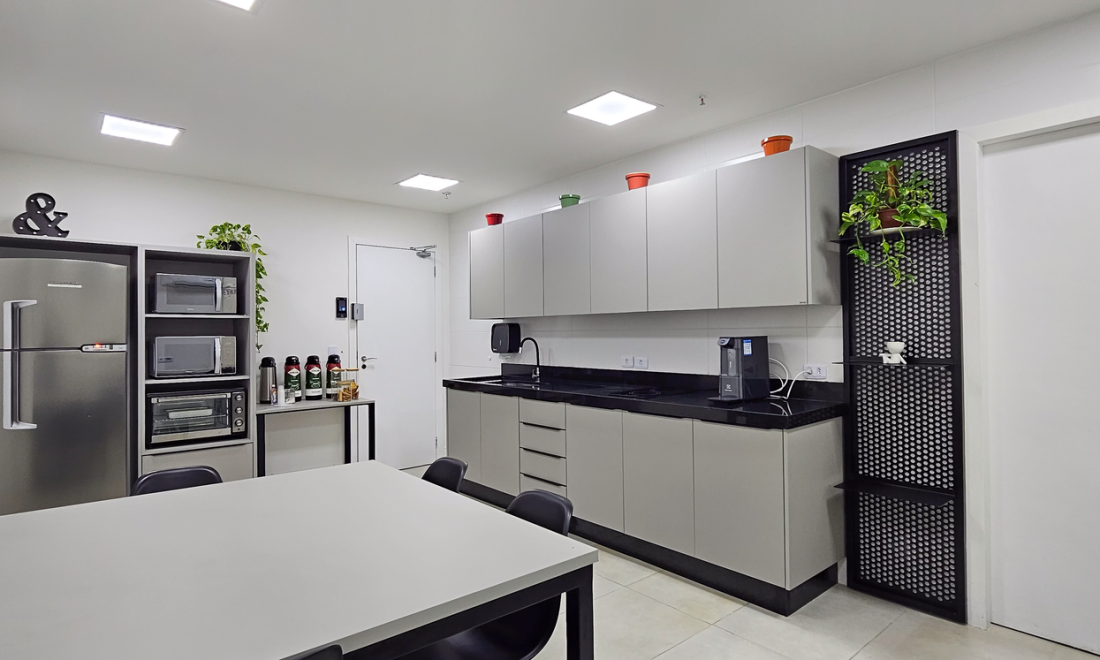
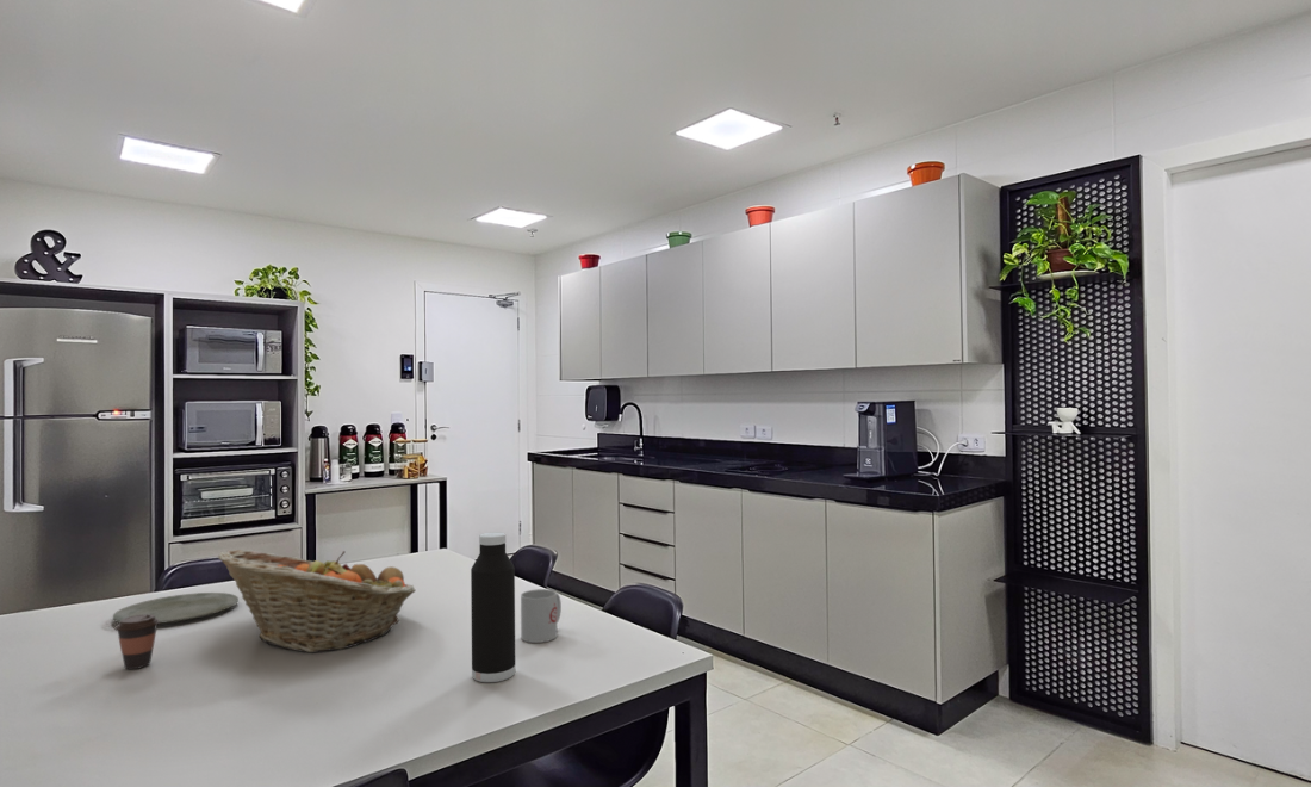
+ mug (543, 613)
+ fruit basket (318, 588)
+ plate (178, 609)
+ water bottle (493, 603)
+ coffee cup (137, 642)
